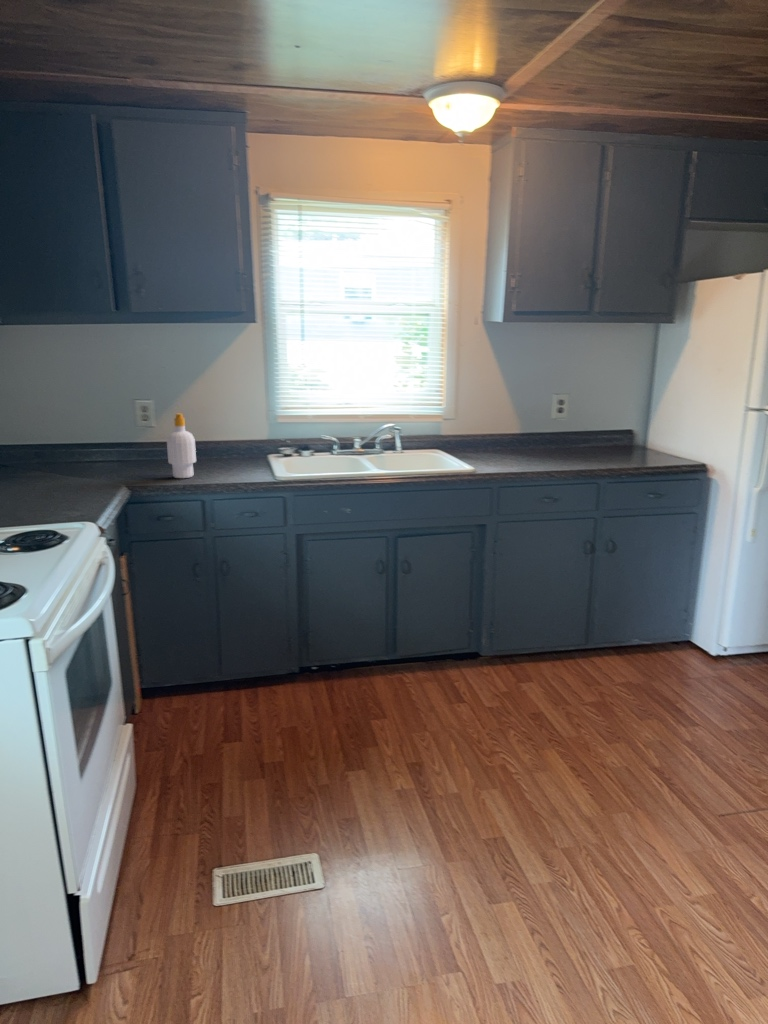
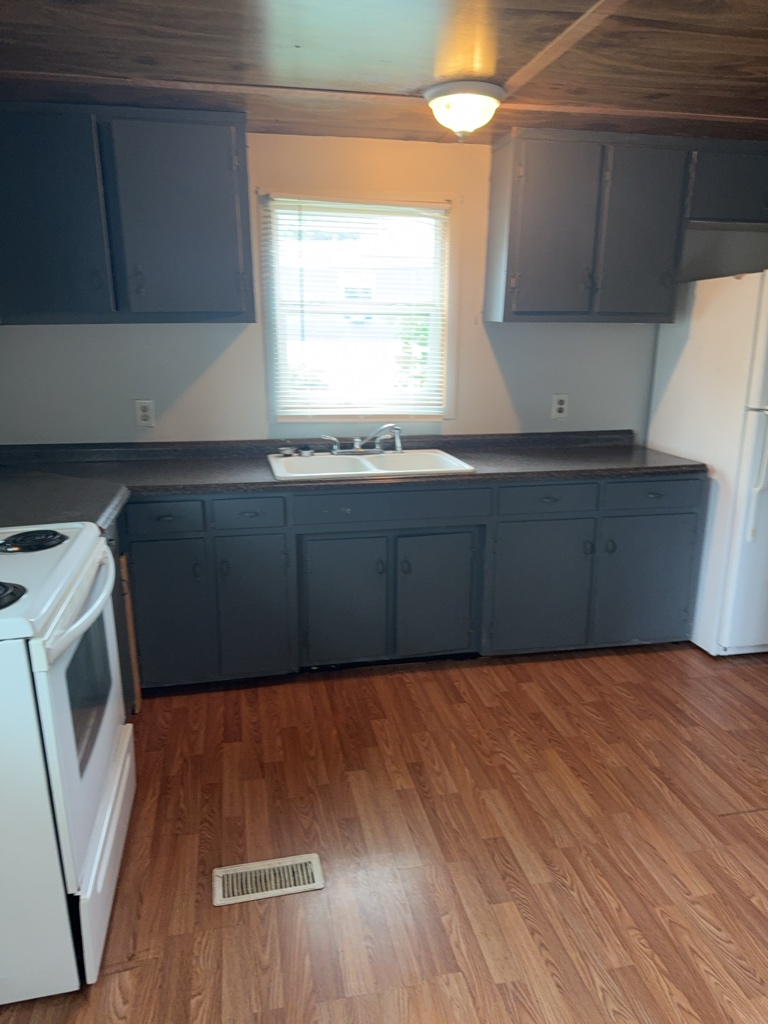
- soap bottle (181, 445)
